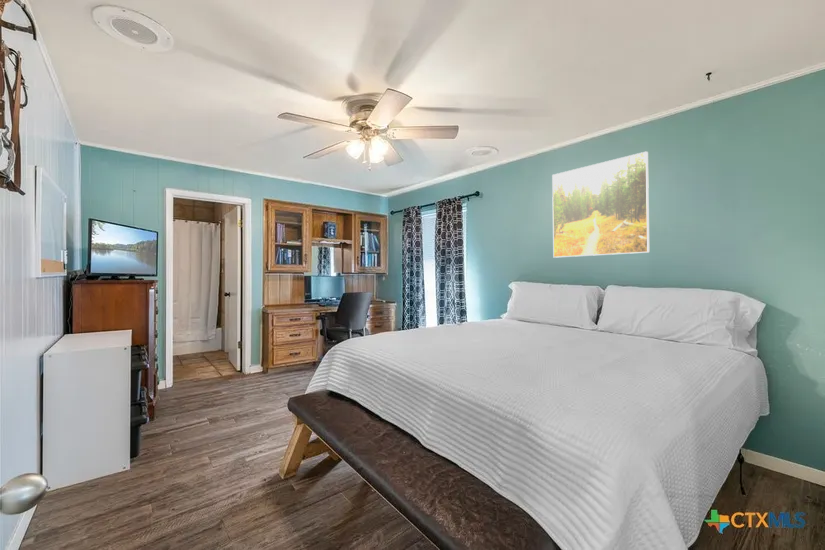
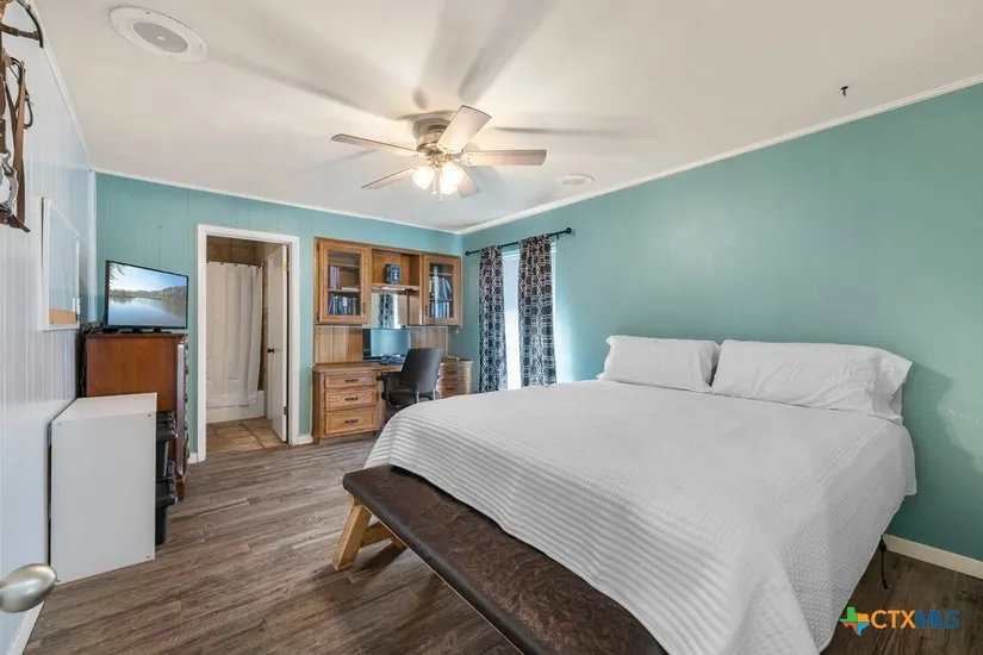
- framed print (596, 209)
